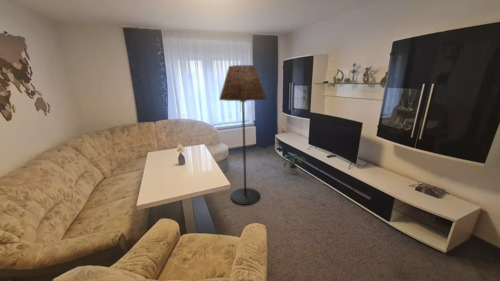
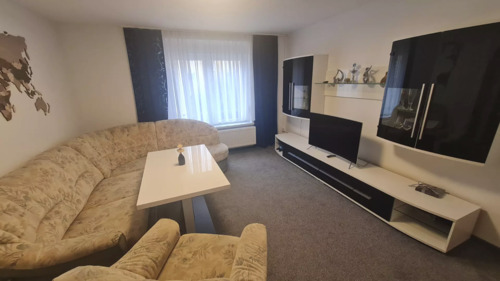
- potted plant (291, 164)
- floor lamp (243, 137)
